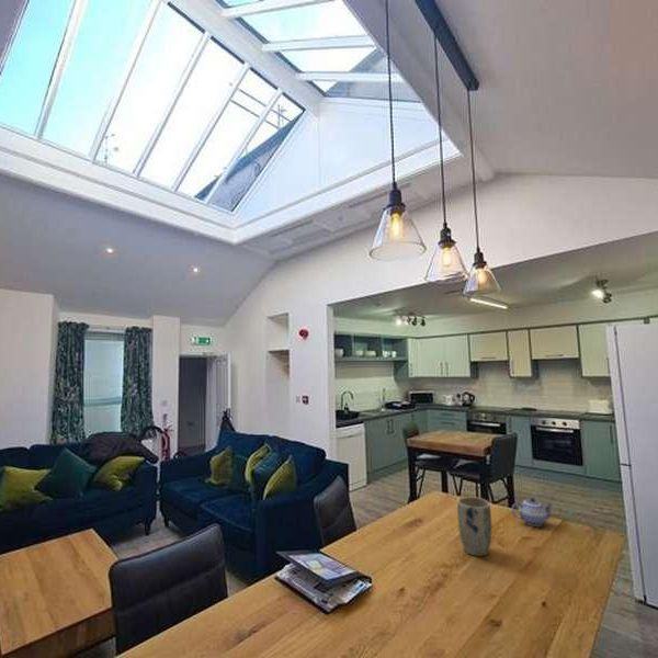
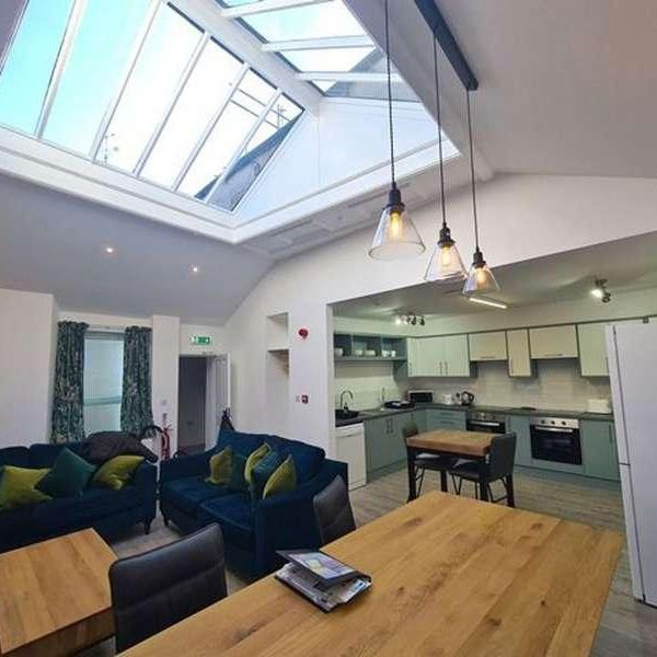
- plant pot (475, 525)
- teapot (532, 510)
